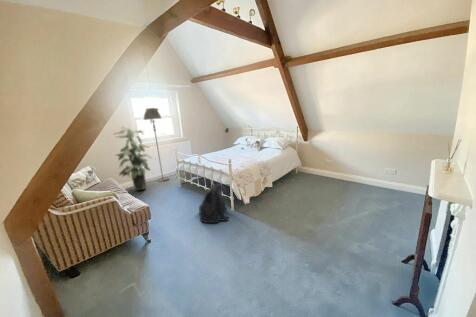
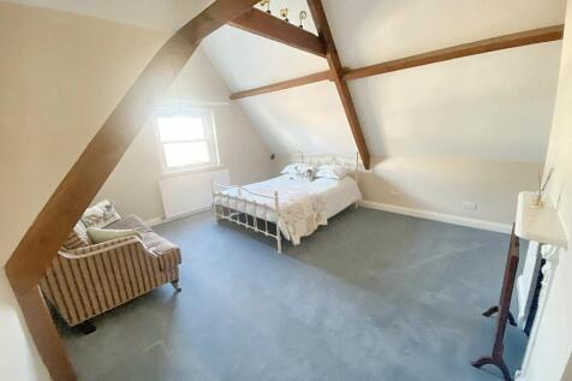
- floor lamp (157, 145)
- backpack (213, 200)
- indoor plant (133, 158)
